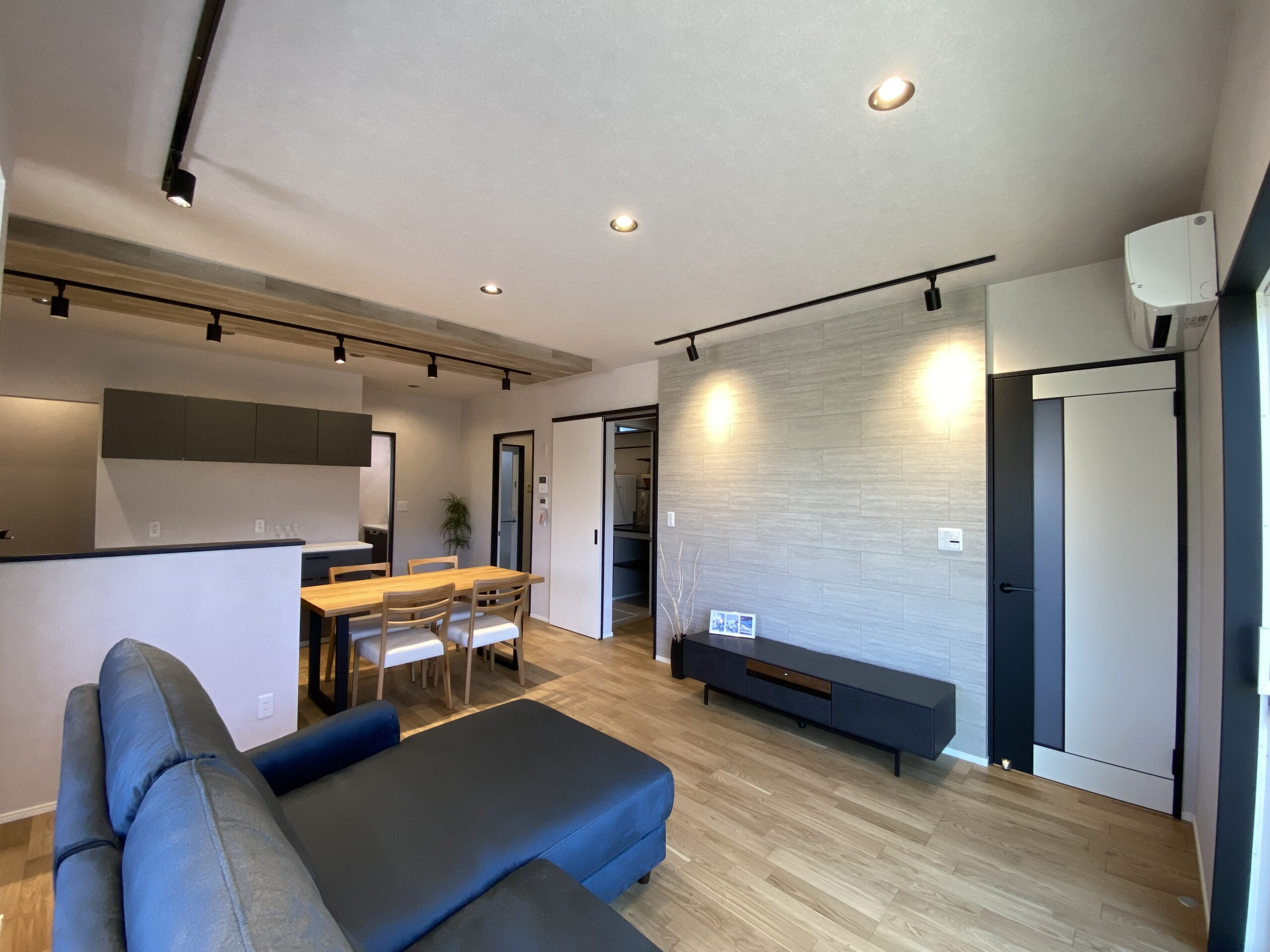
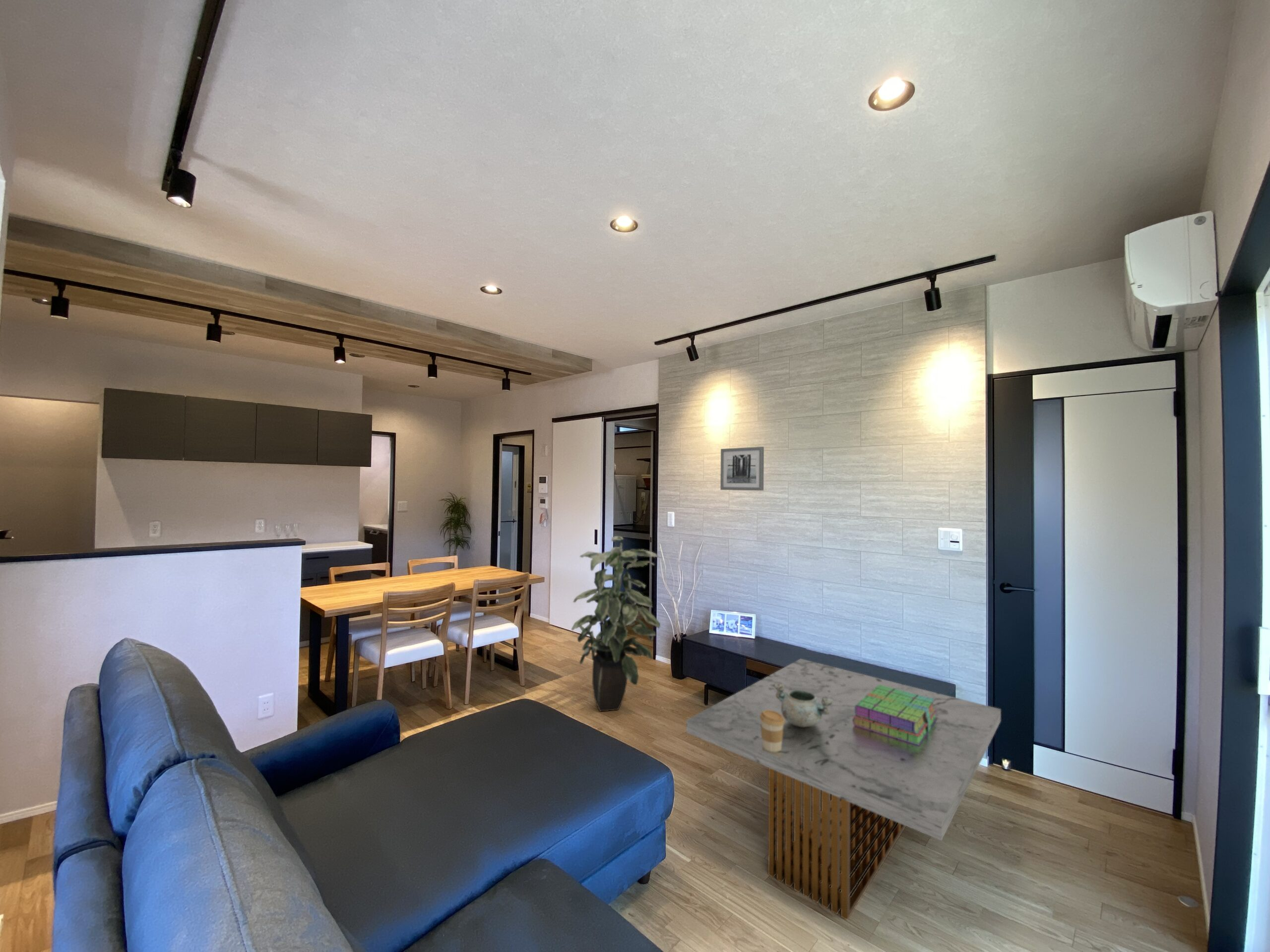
+ coffee cup (772, 729)
+ decorative bowl (803, 706)
+ wall art (741, 469)
+ stack of books (895, 711)
+ indoor plant (616, 623)
+ coffee table (848, 777)
